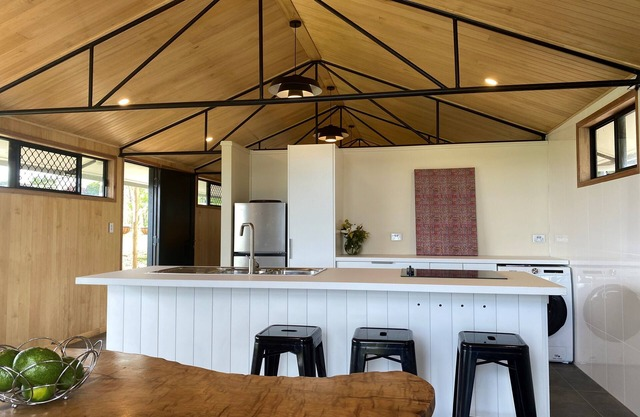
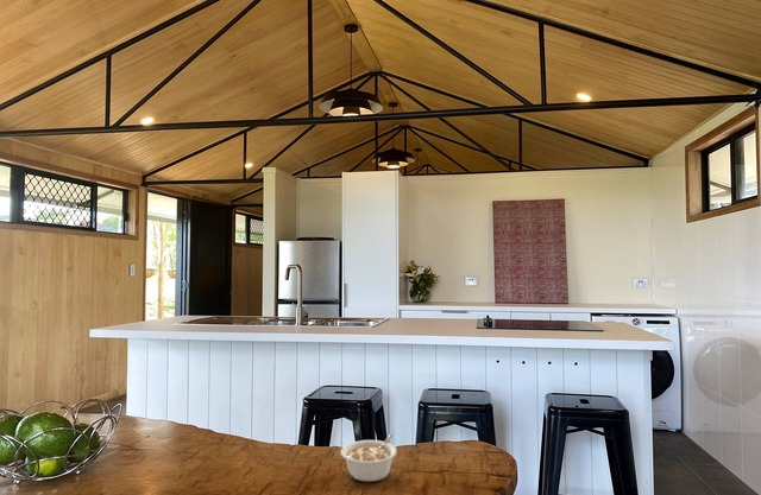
+ legume (369, 458)
